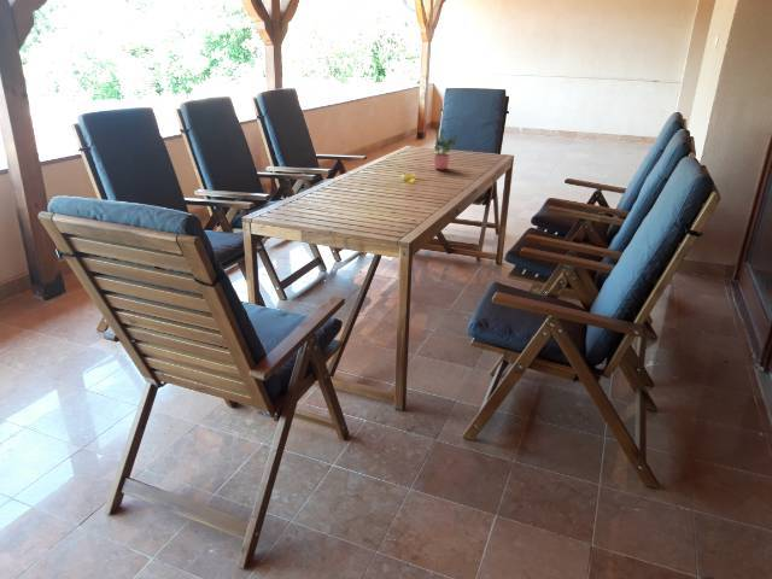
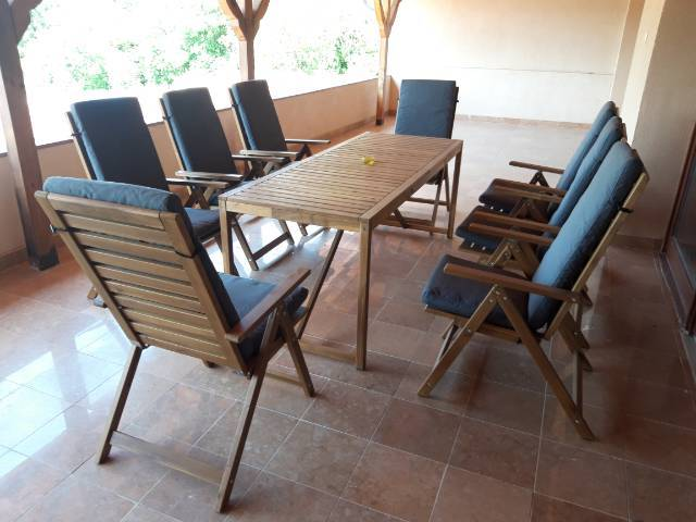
- potted plant (448, 147)
